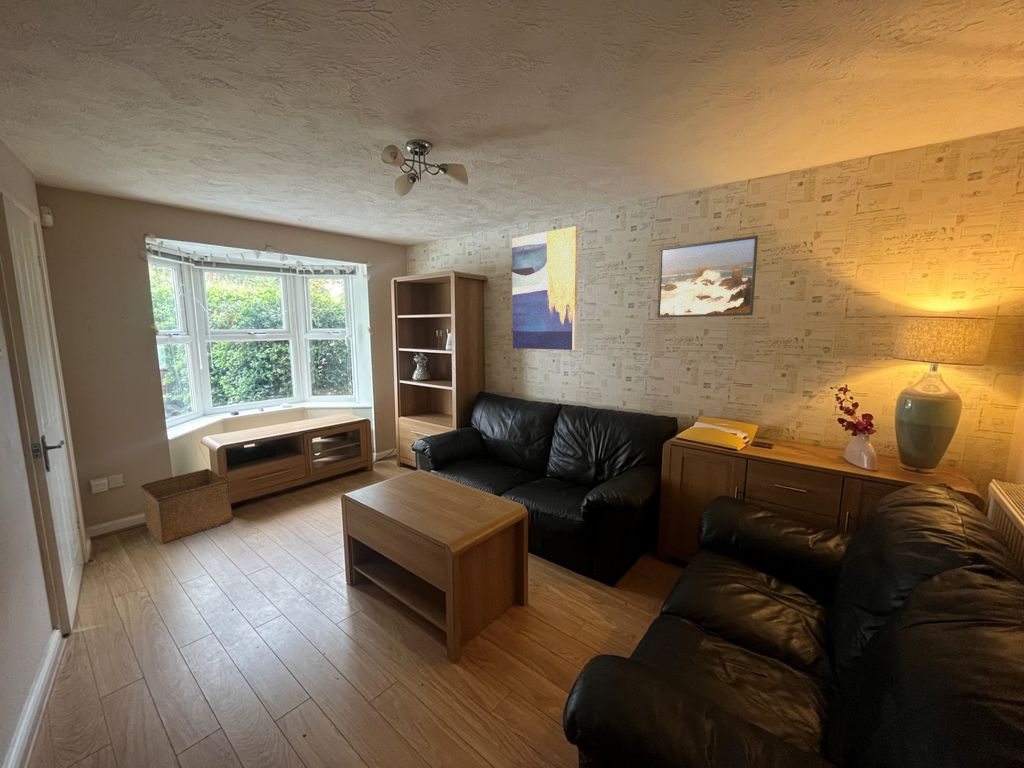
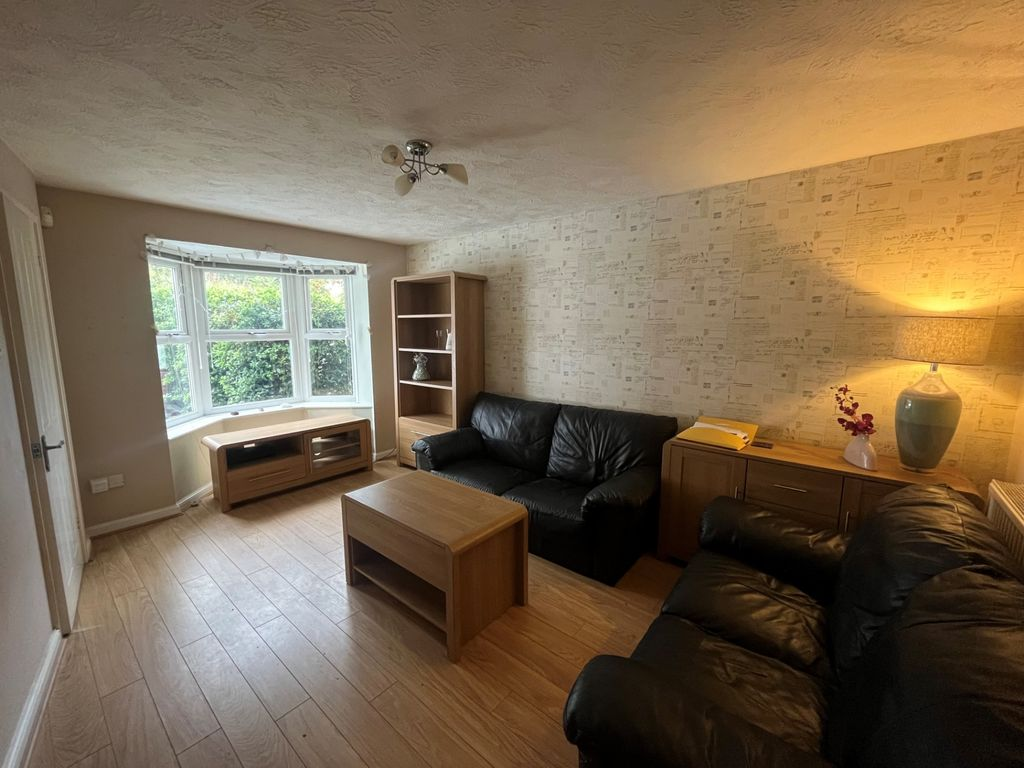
- storage bin (187, 503)
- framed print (703, 279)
- wall art (543, 292)
